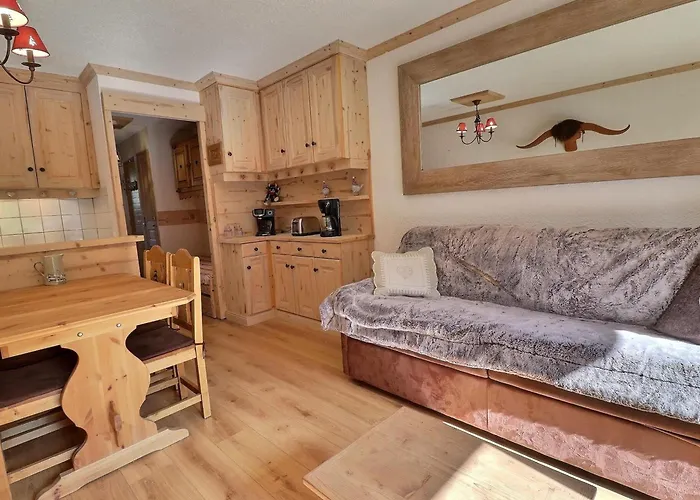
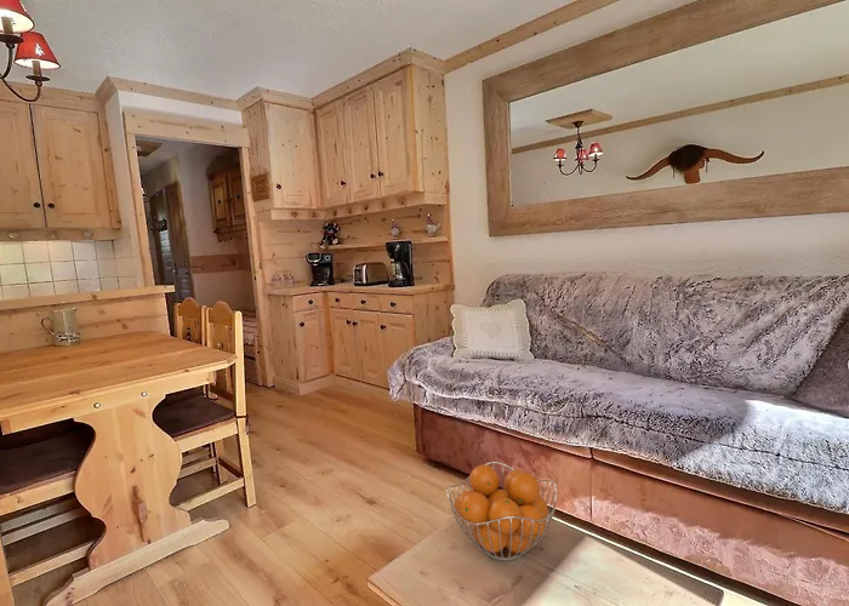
+ fruit basket (501, 509)
